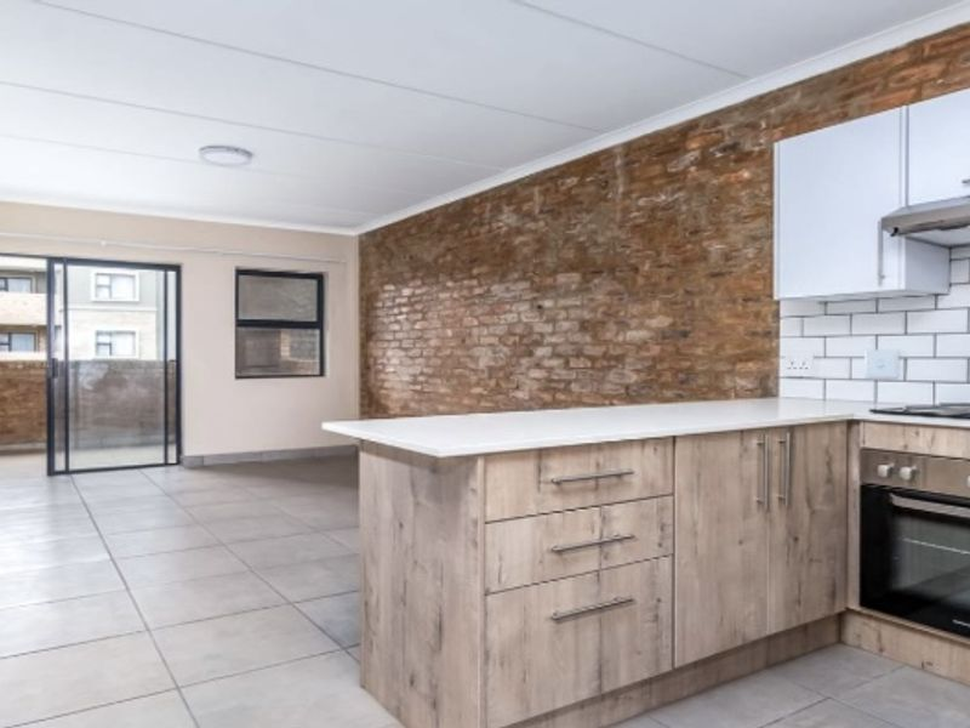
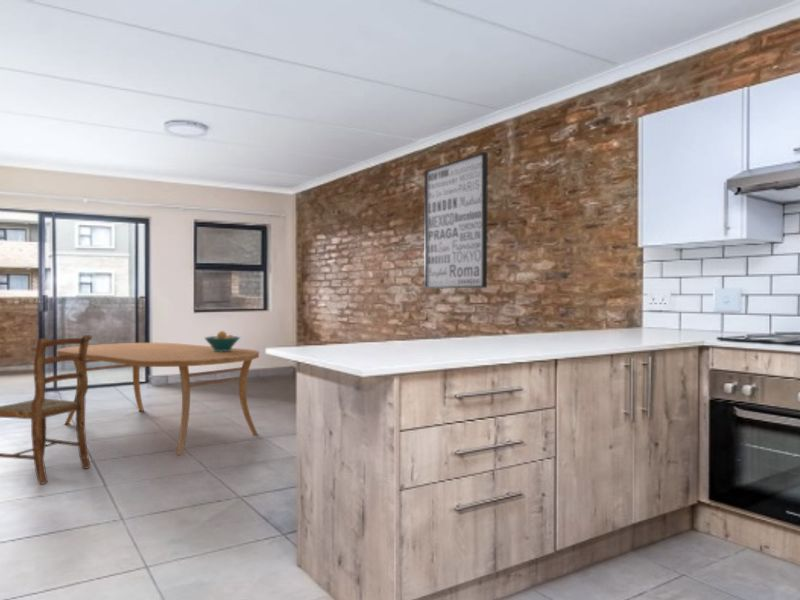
+ dining table (140, 393)
+ wall art (453, 225)
+ fruit bowl (222, 340)
+ chair (40, 404)
